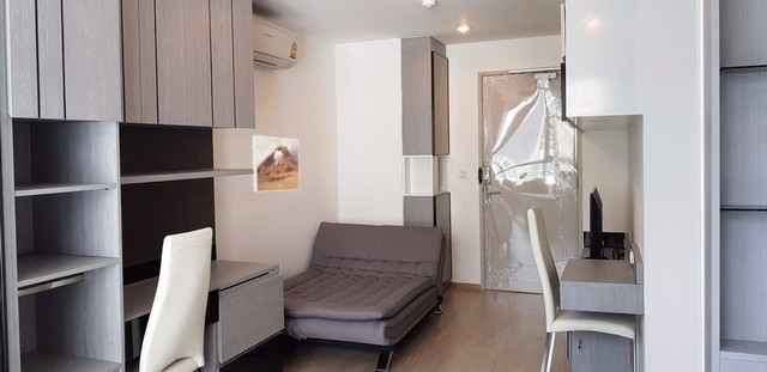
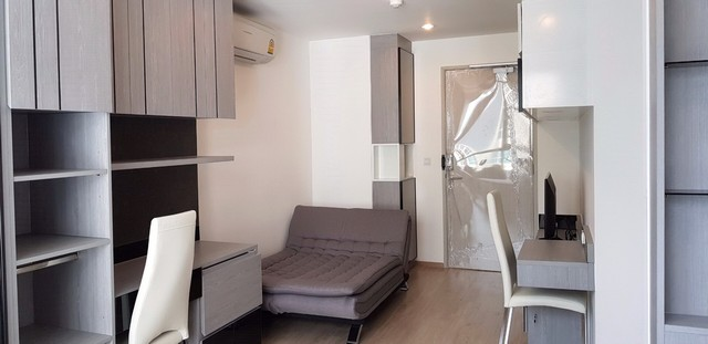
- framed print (277, 164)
